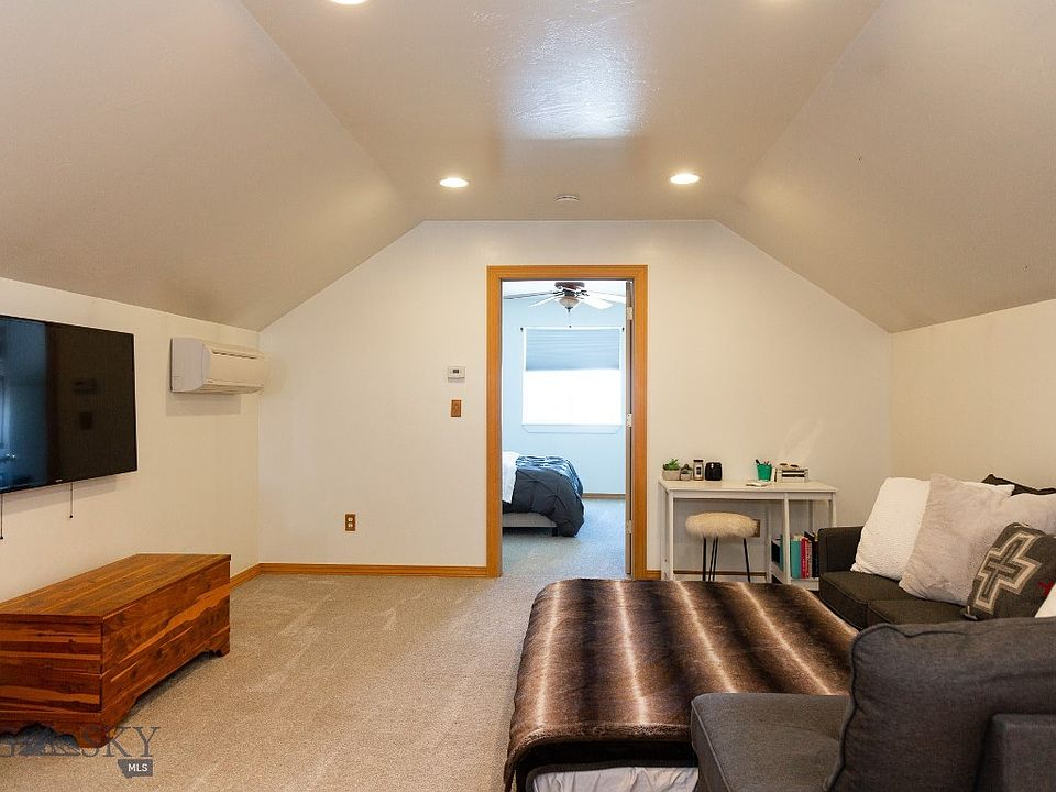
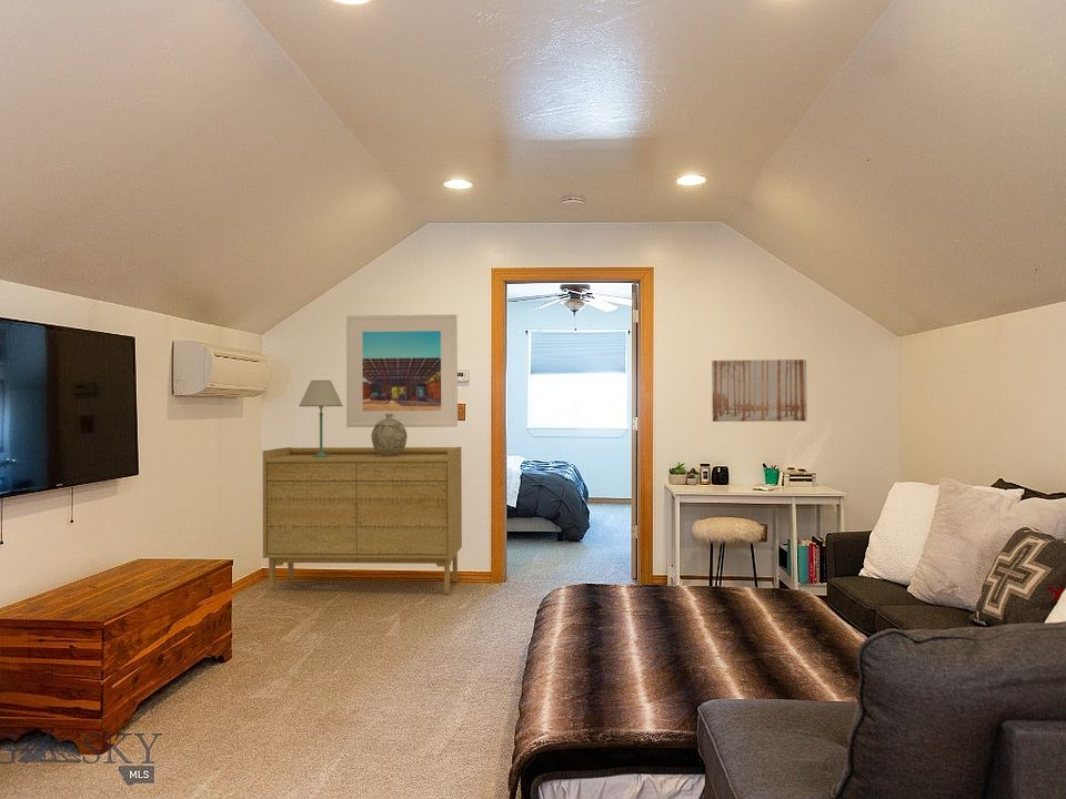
+ wall art (758, 391)
+ decorative vase (389, 434)
+ sideboard (365, 517)
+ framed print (401, 371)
+ table lamp (321, 418)
